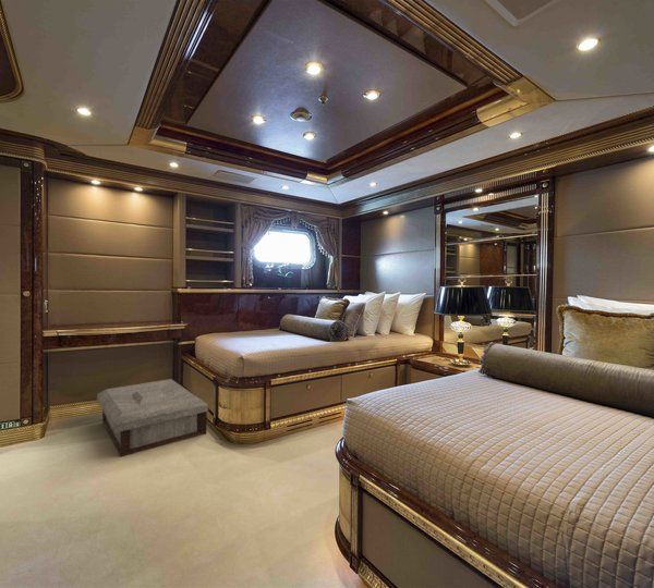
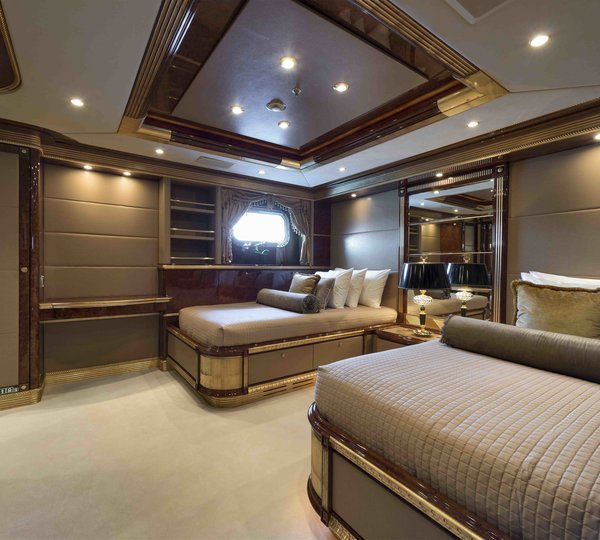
- ottoman (149, 409)
